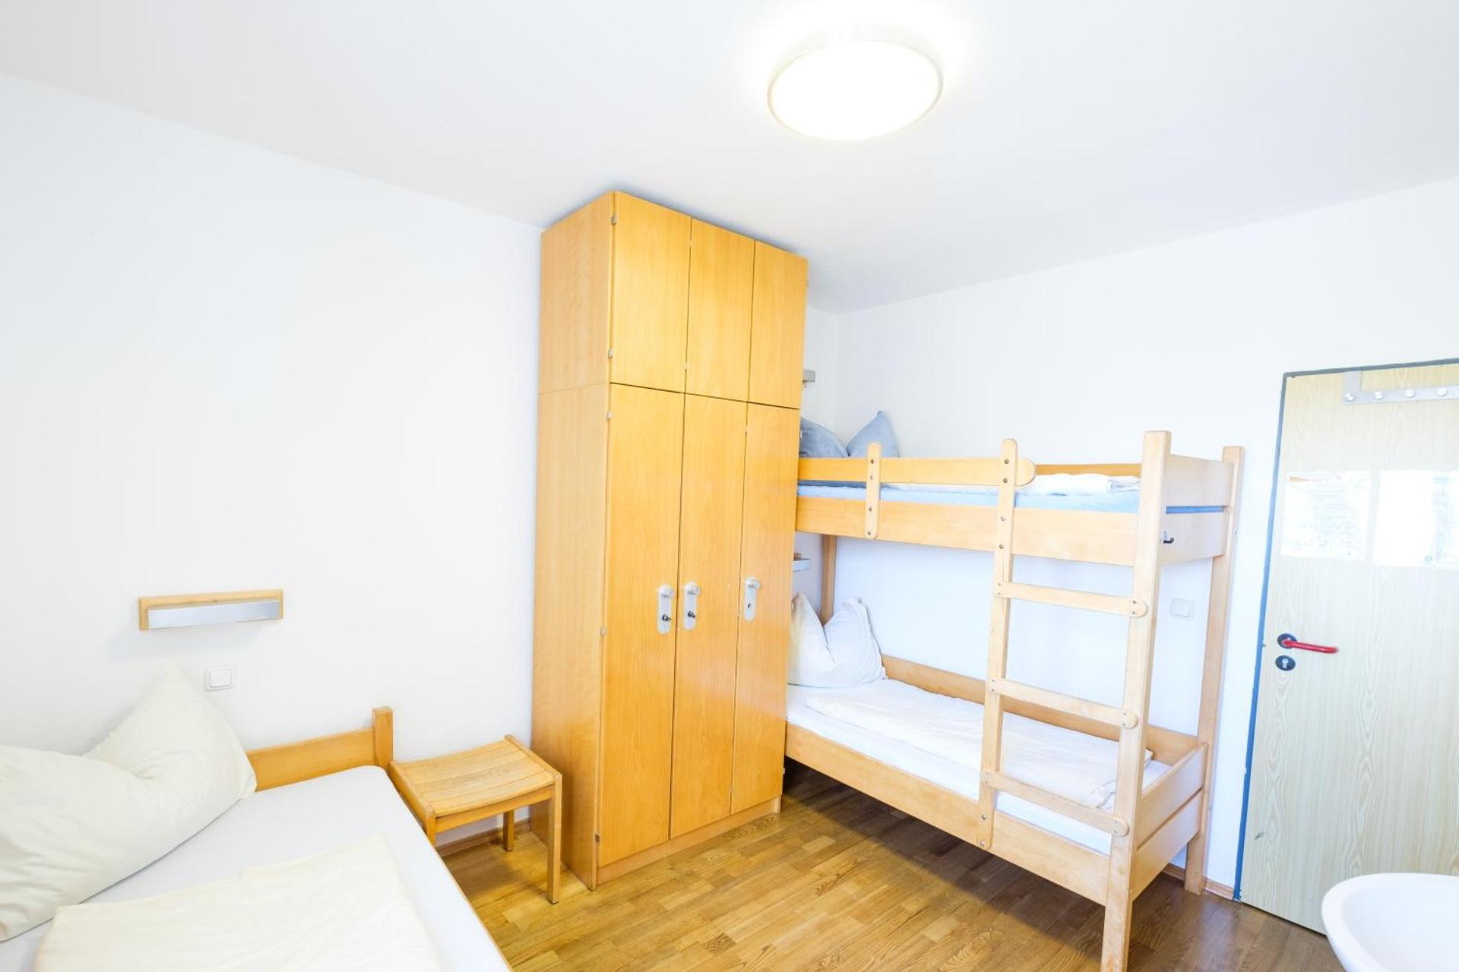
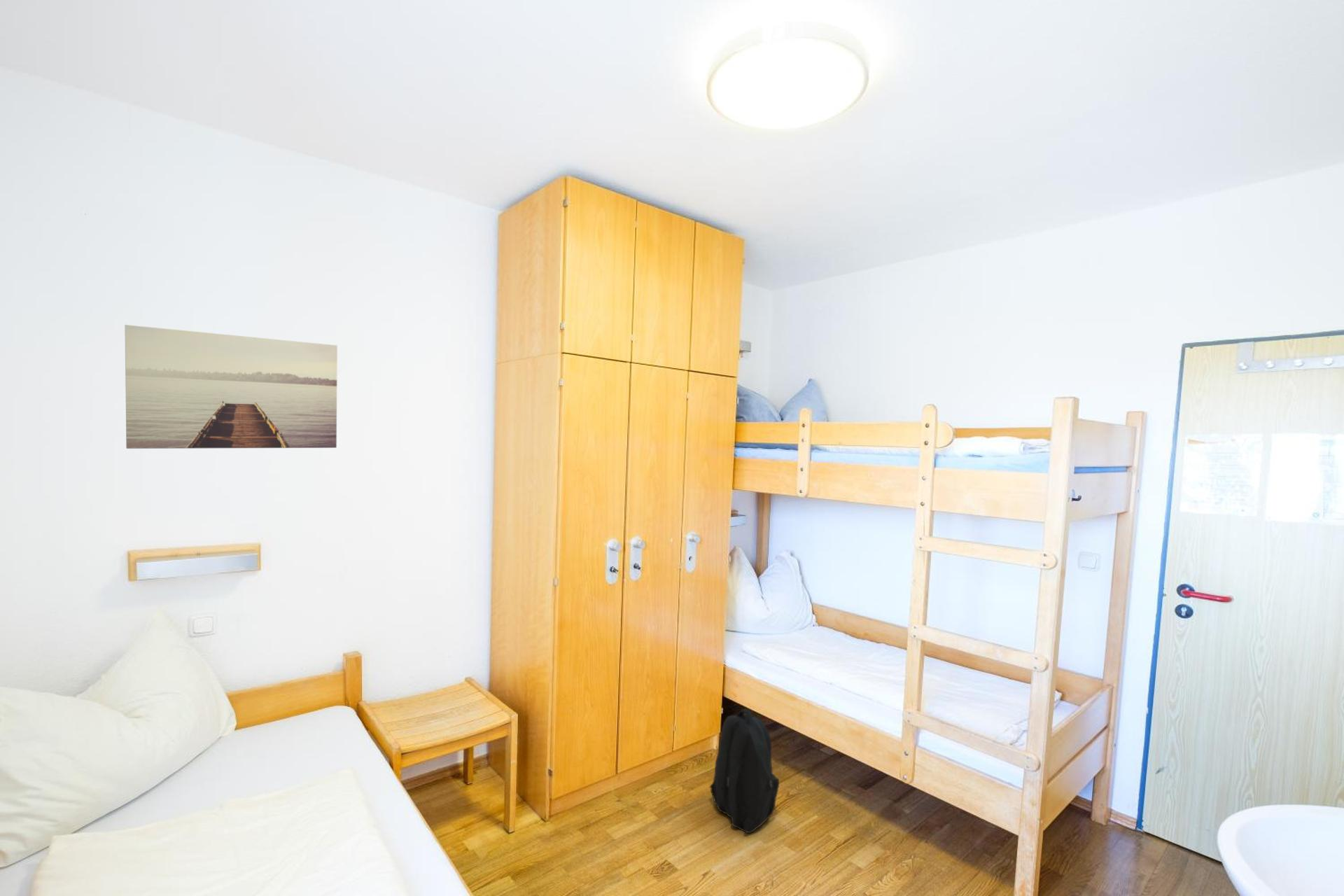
+ wall art (241, 392)
+ backpack (744, 762)
